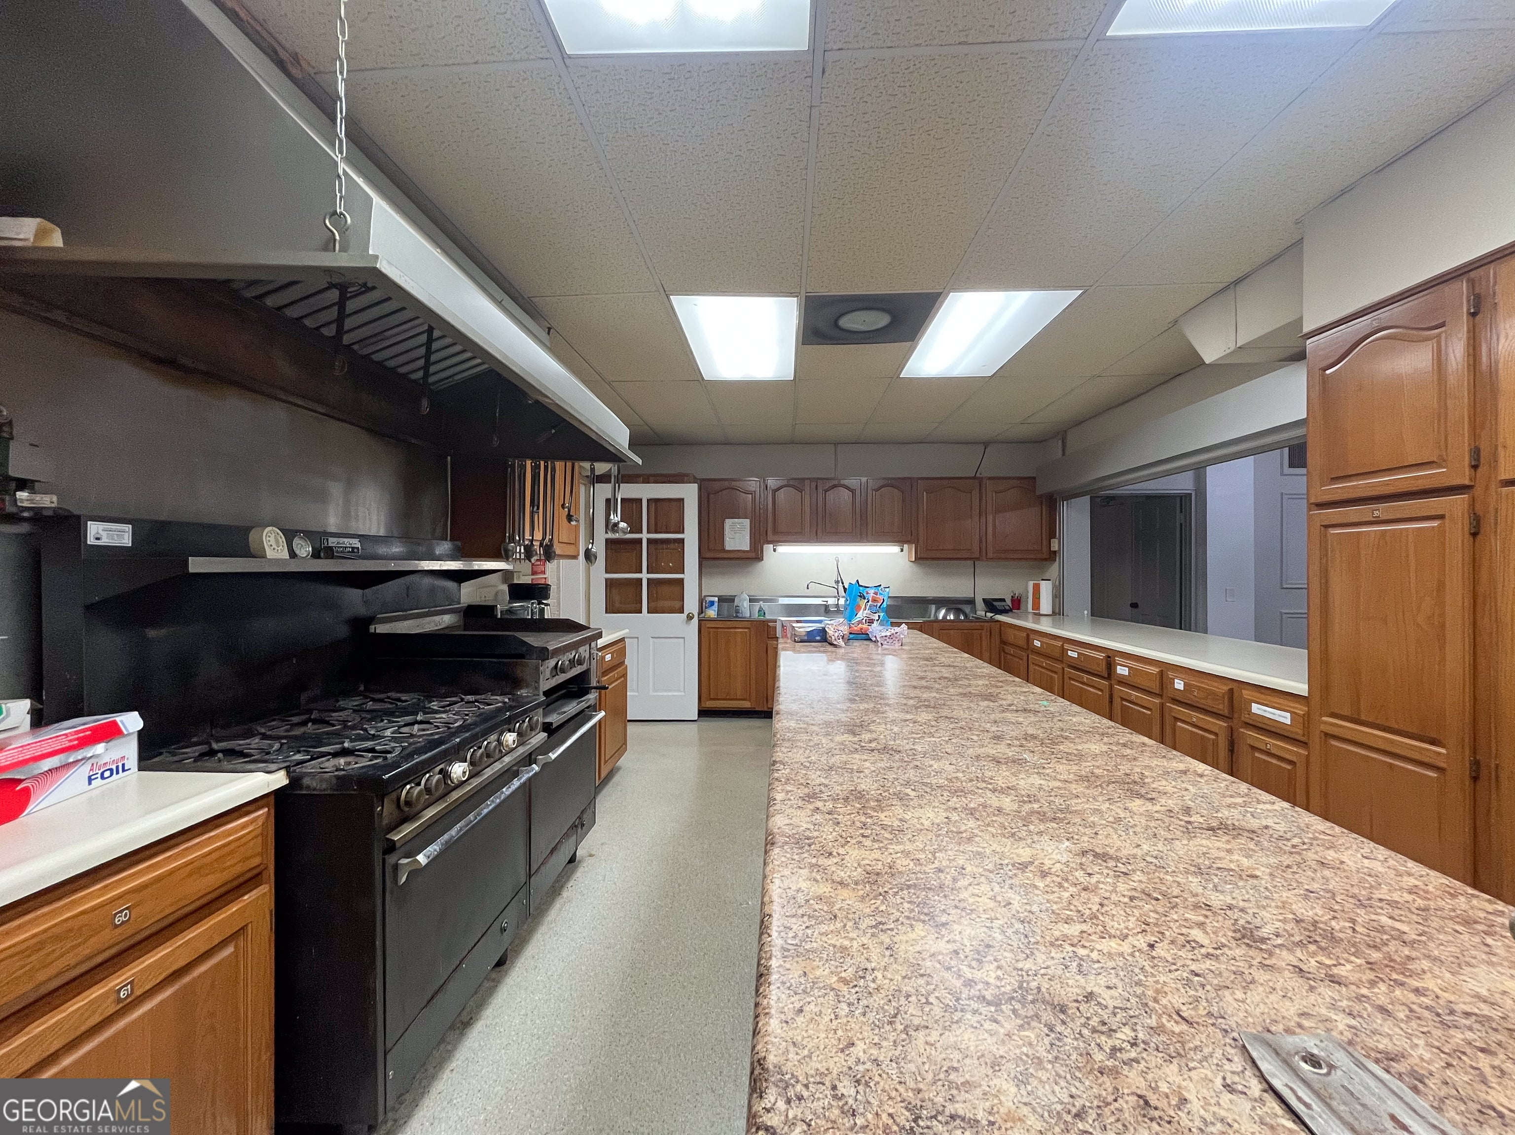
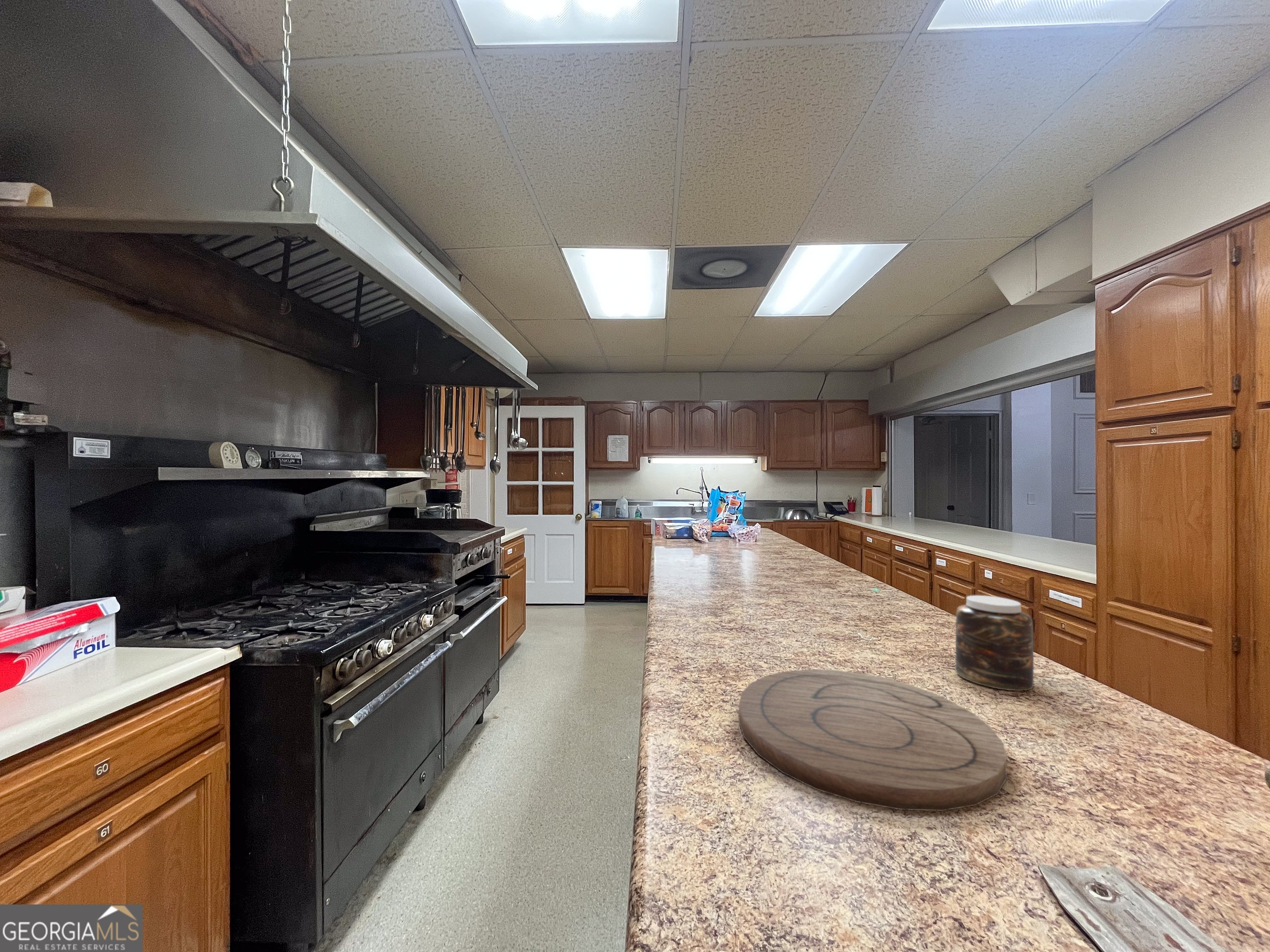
+ jar (993, 639)
+ cutting board (859, 724)
